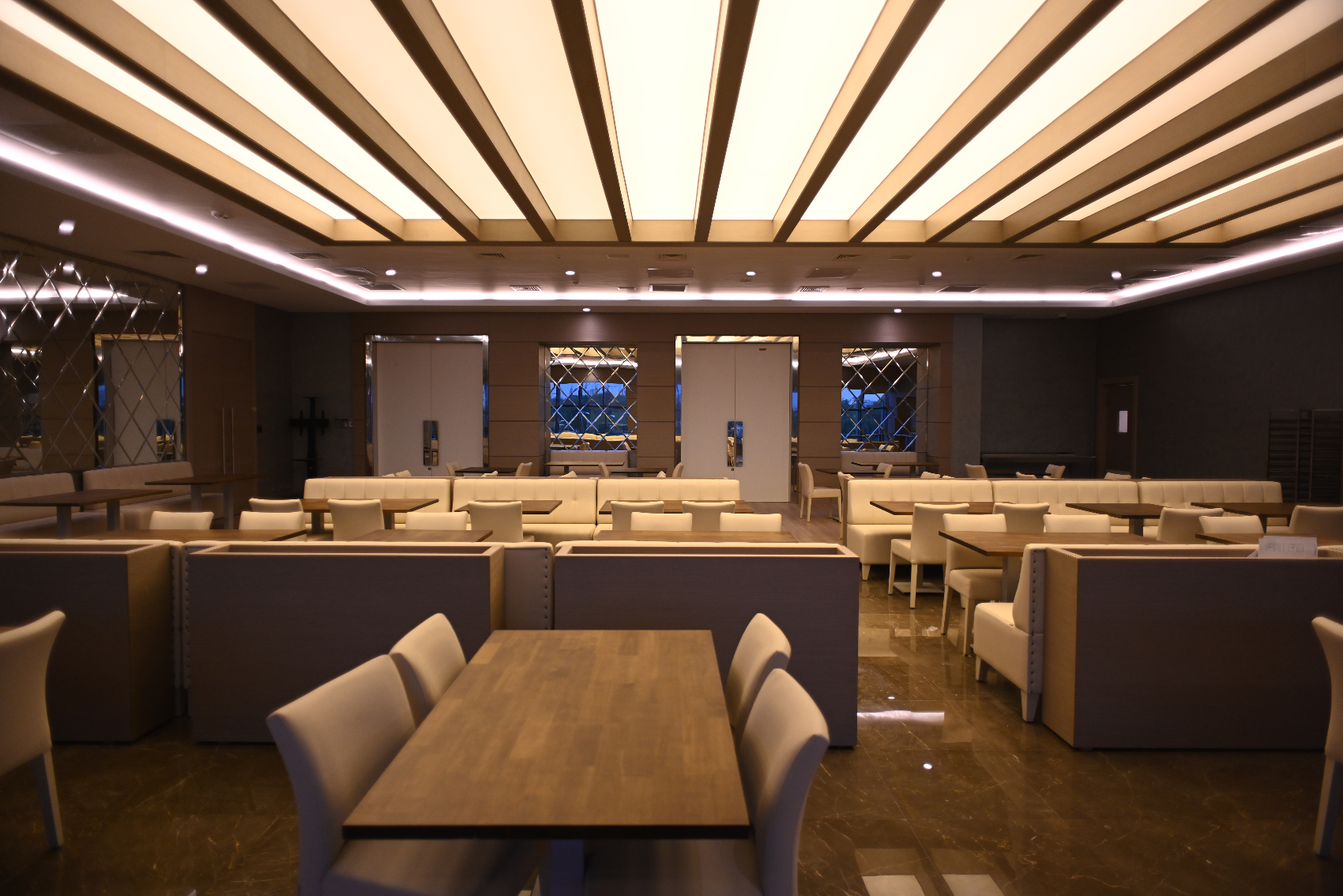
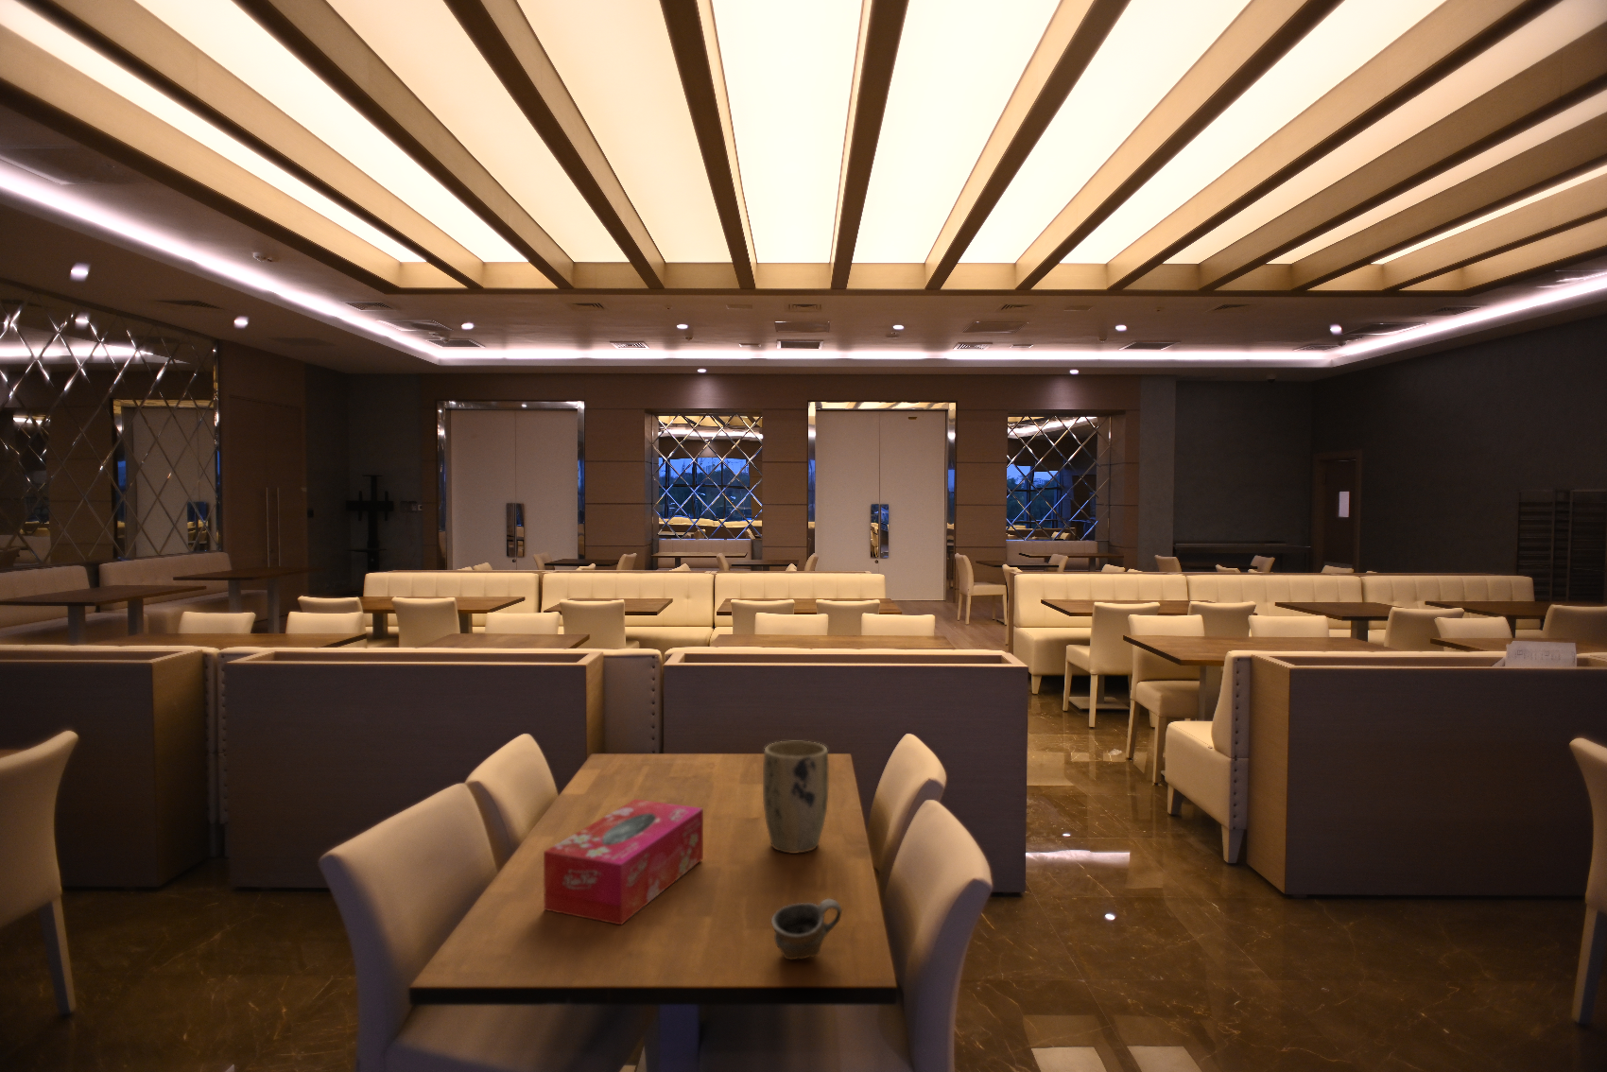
+ tissue box (628, 854)
+ cup (803, 930)
+ plant pot (795, 796)
